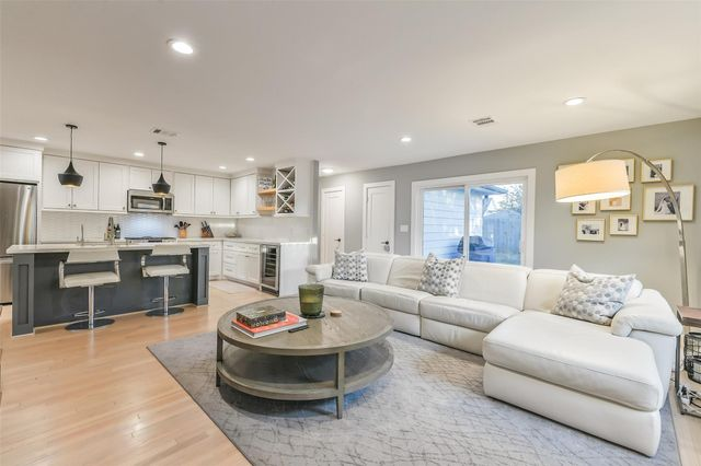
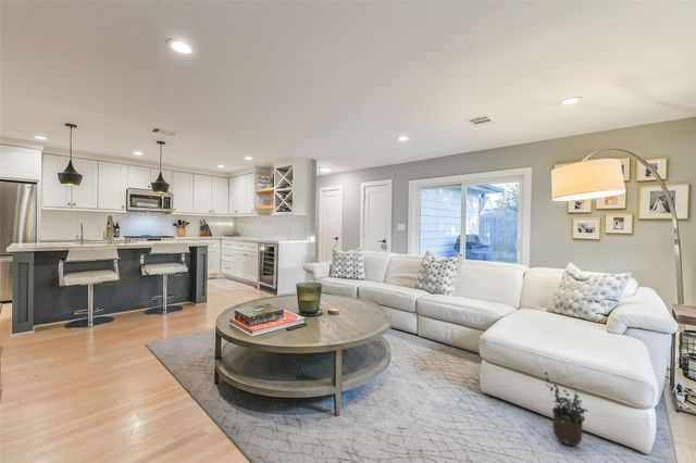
+ potted plant (566, 409)
